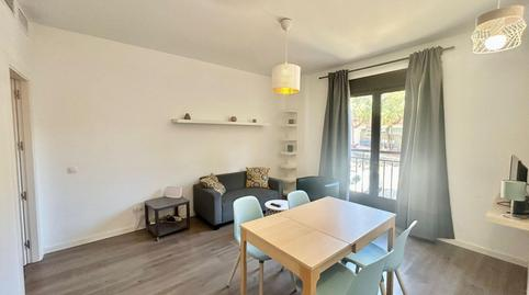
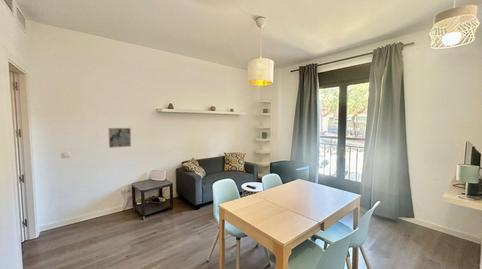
+ wall art (120, 137)
